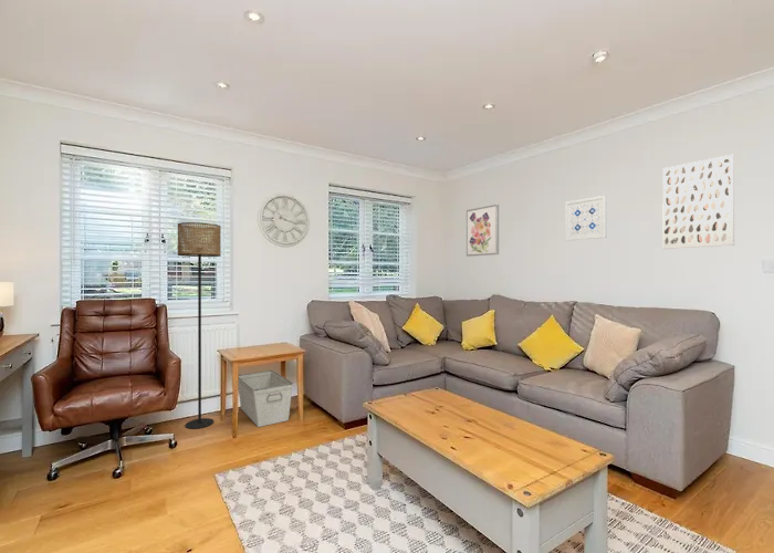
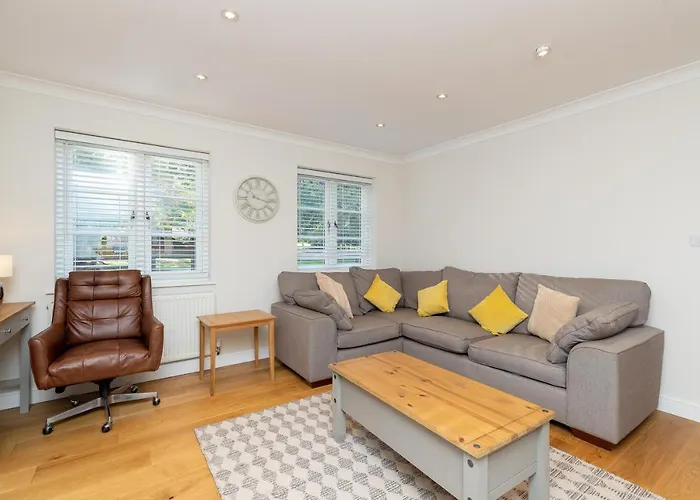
- wall art (695, 205)
- floor lamp (199, 324)
- storage bin (263, 396)
- wall art (481, 231)
- wall art (585, 219)
